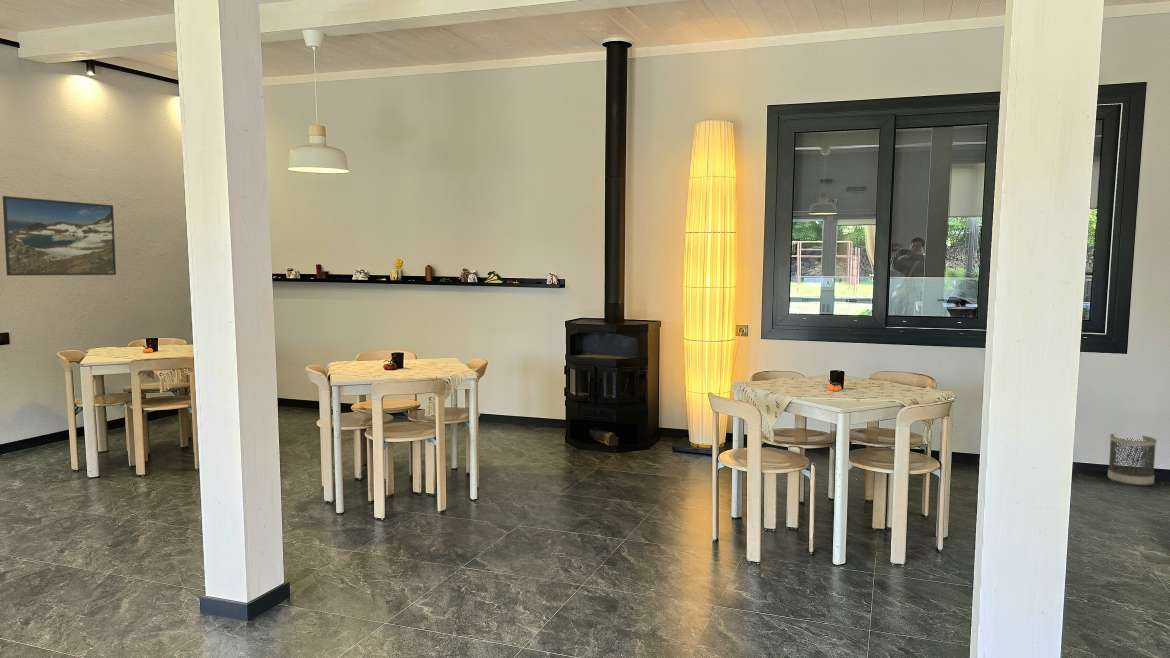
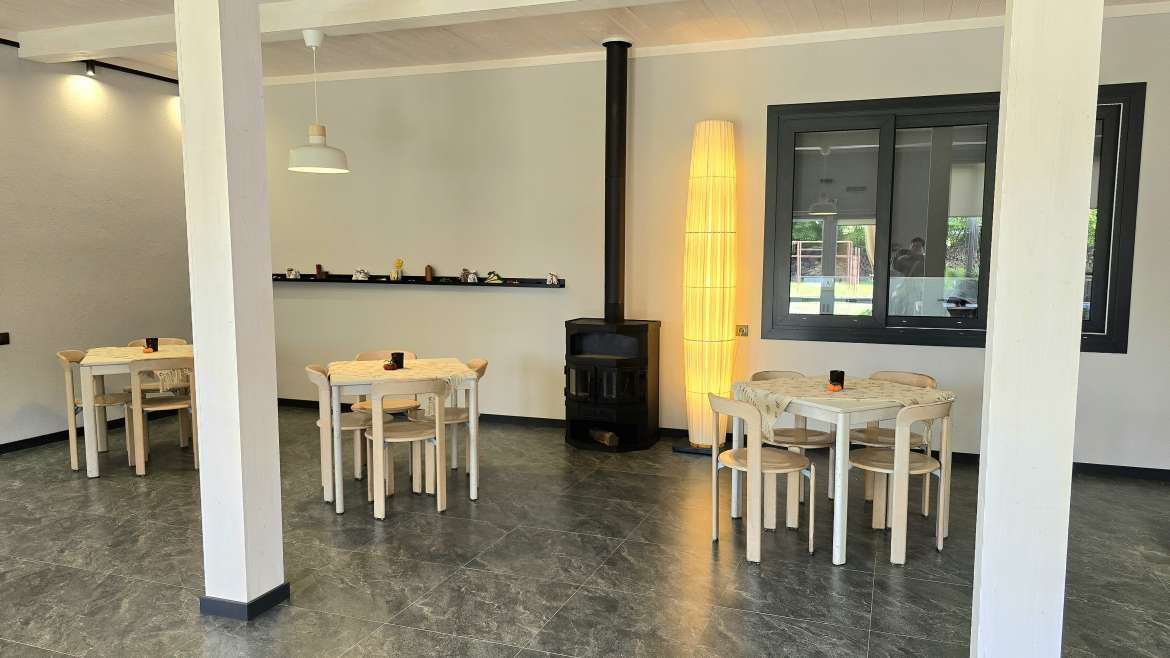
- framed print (63, 238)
- wastebasket (1131, 458)
